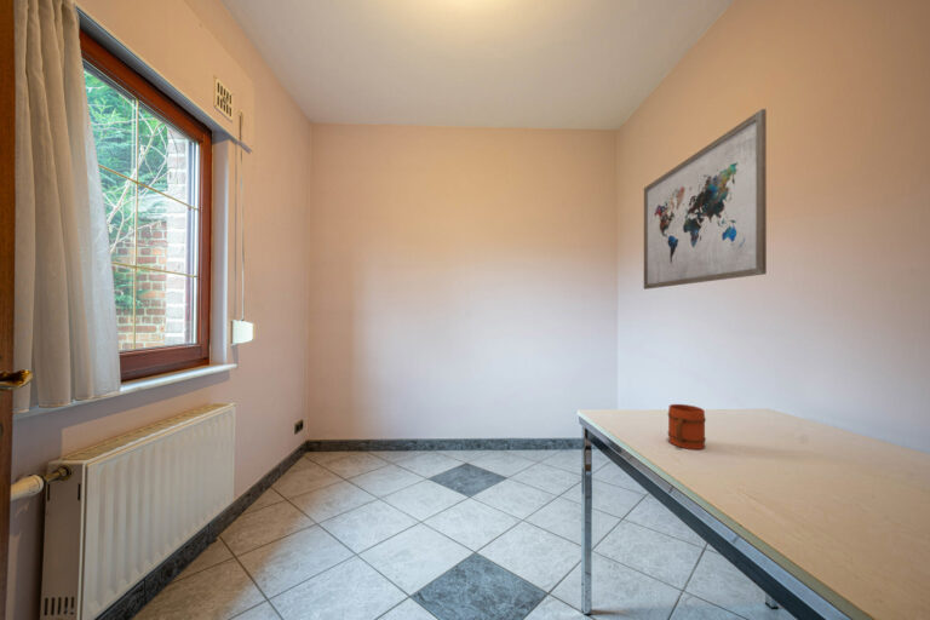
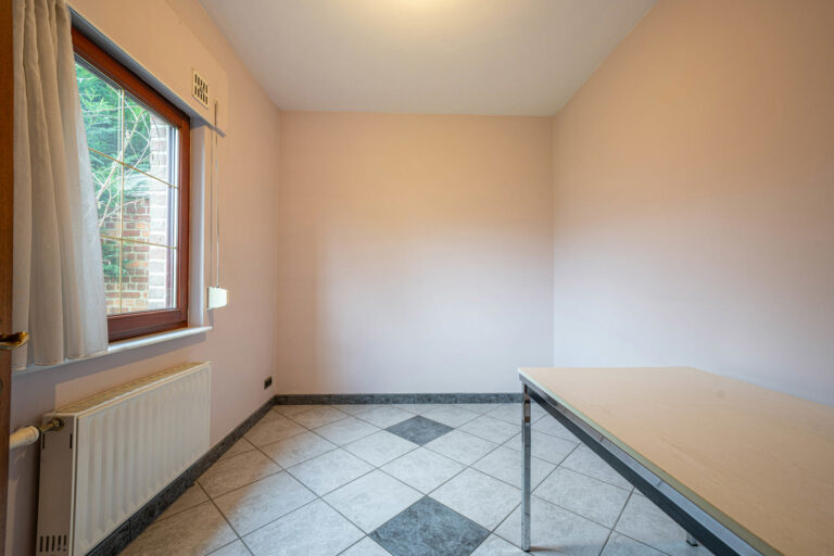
- wall art (689, 220)
- mug (684, 426)
